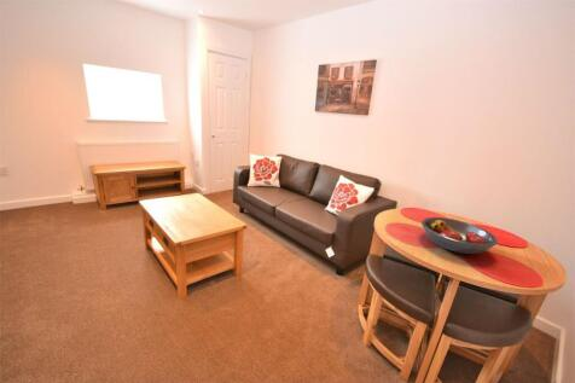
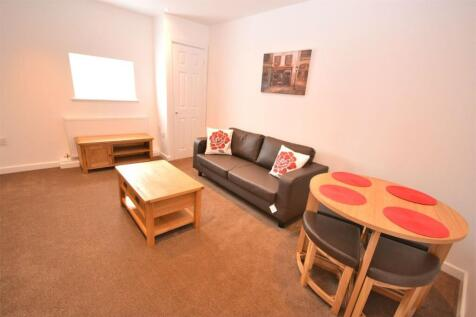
- fruit bowl (455, 234)
